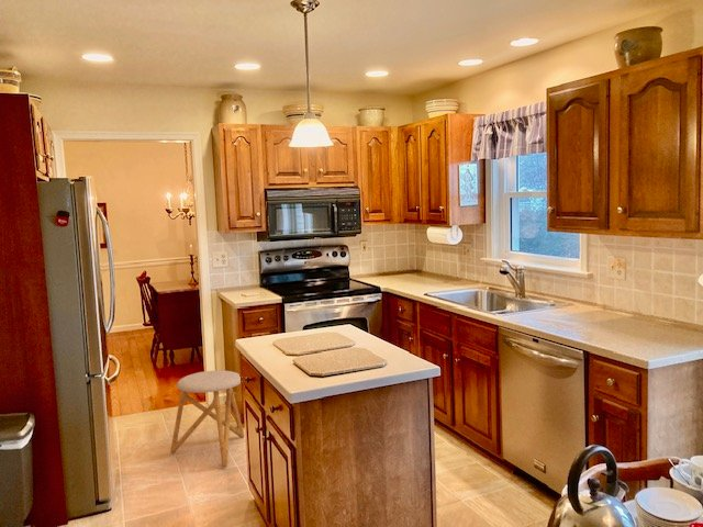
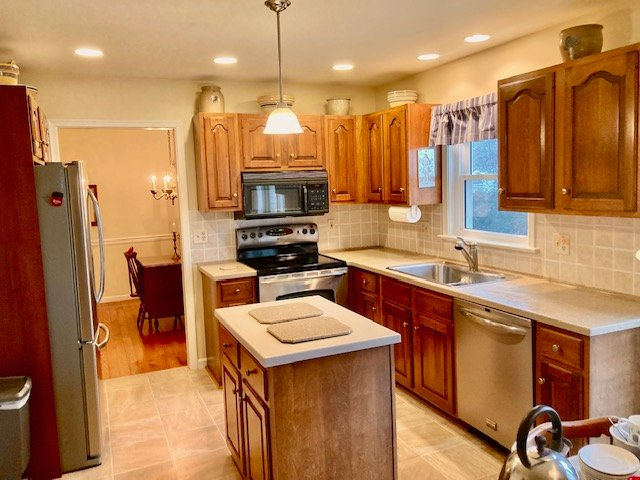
- stool (205, 415)
